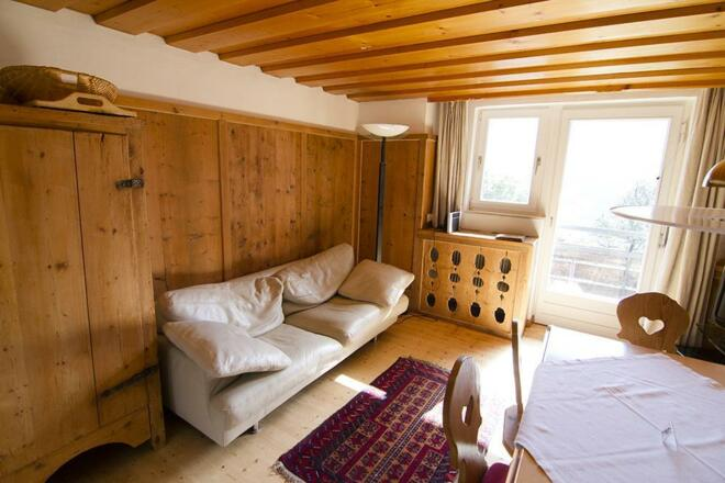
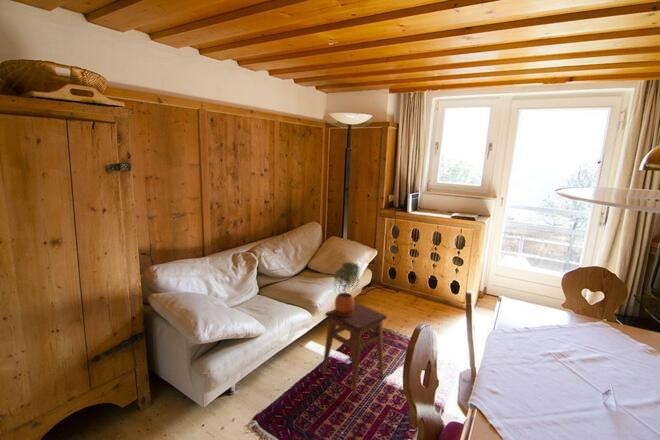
+ potted plant (345, 287)
+ stool (354, 344)
